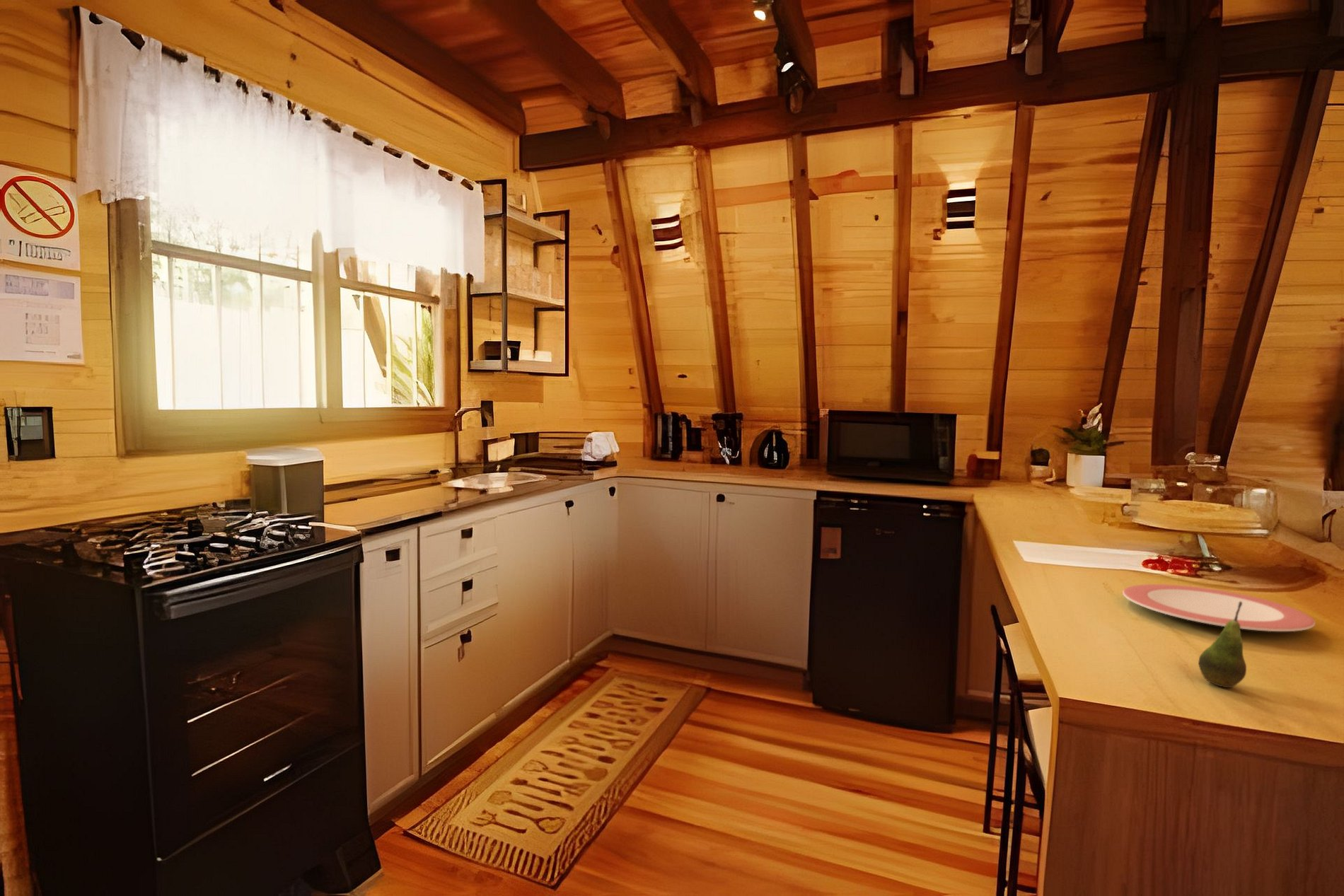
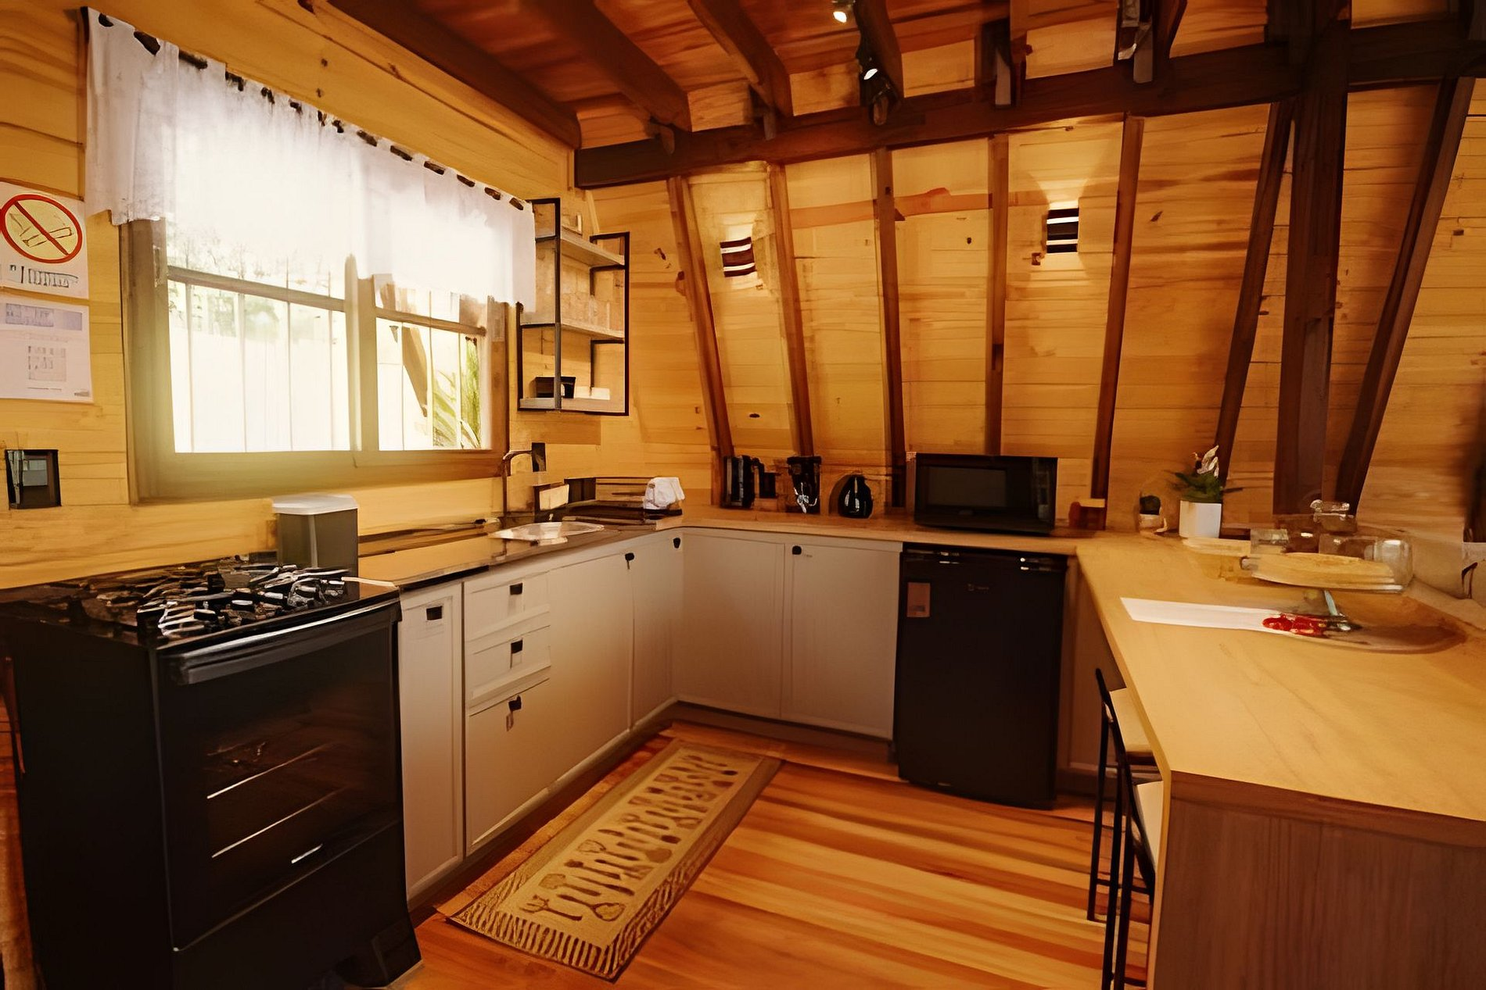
- plate (1212, 609)
- fruit (1223, 643)
